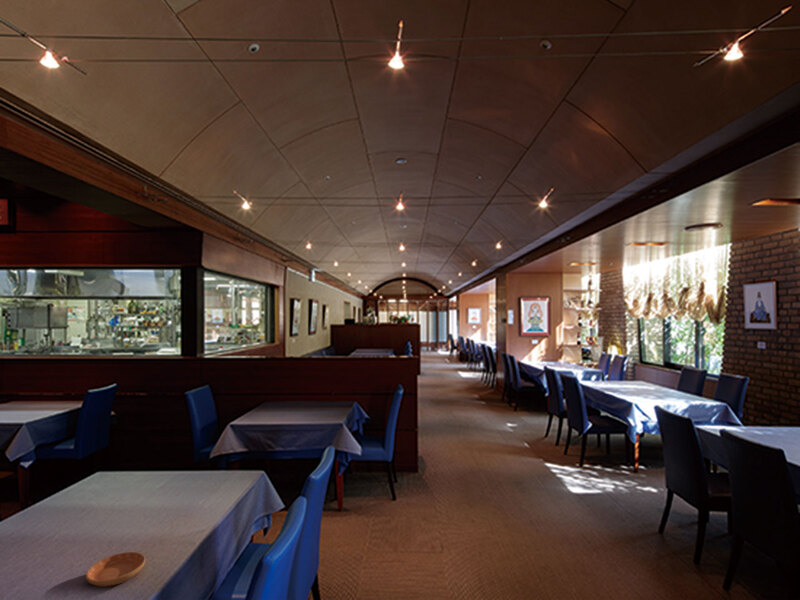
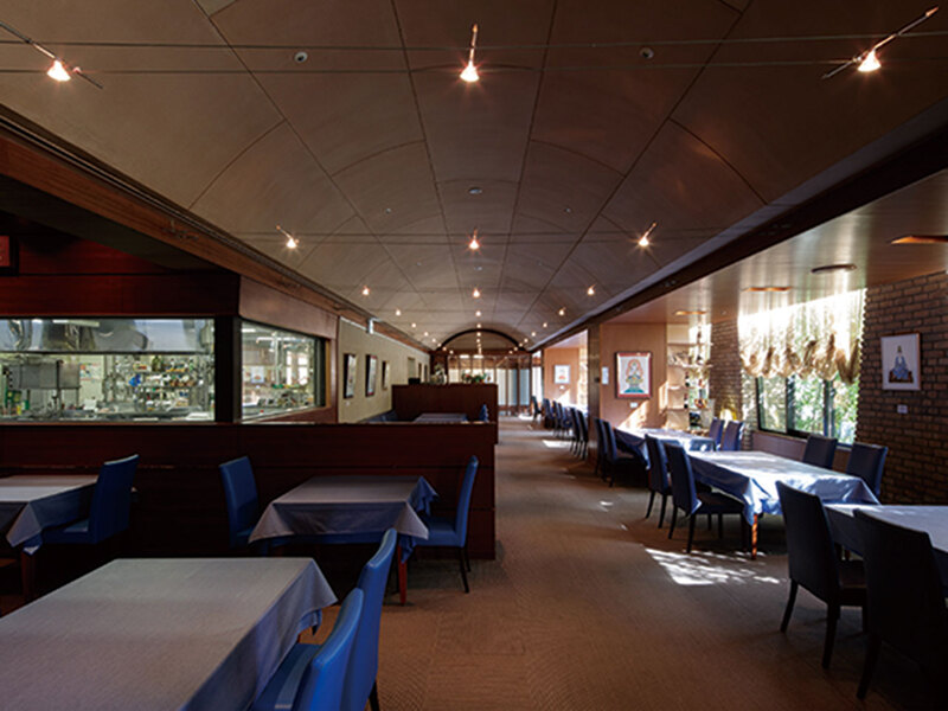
- saucer (116, 569)
